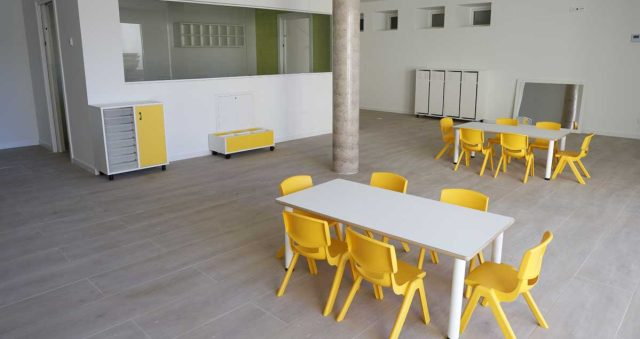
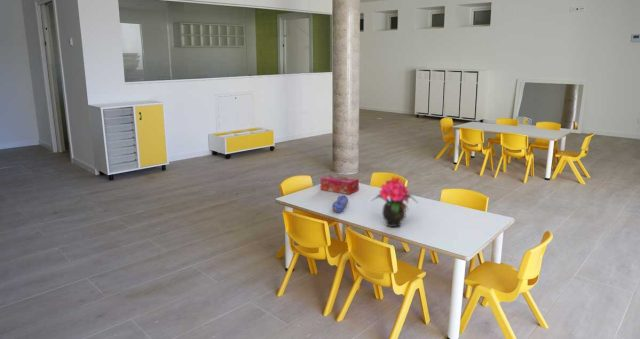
+ tissue box (339, 184)
+ potted flower (396, 199)
+ pencil case (340, 203)
